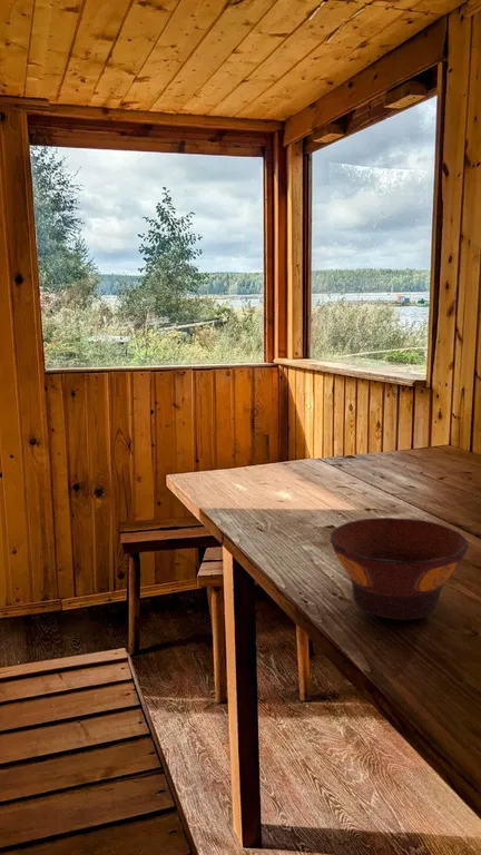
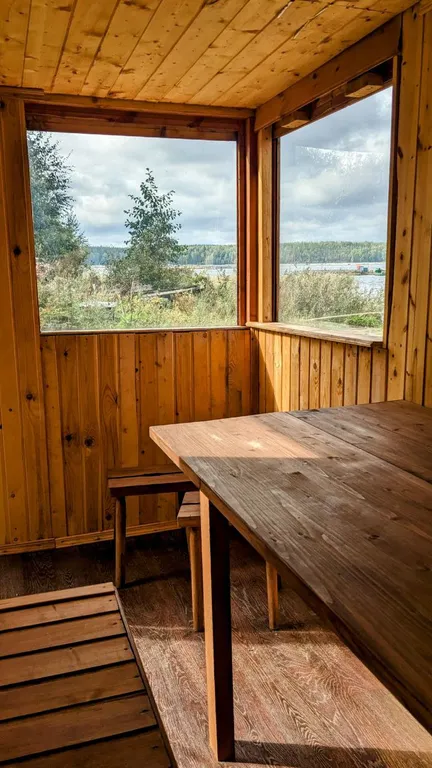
- bowl (396, 573)
